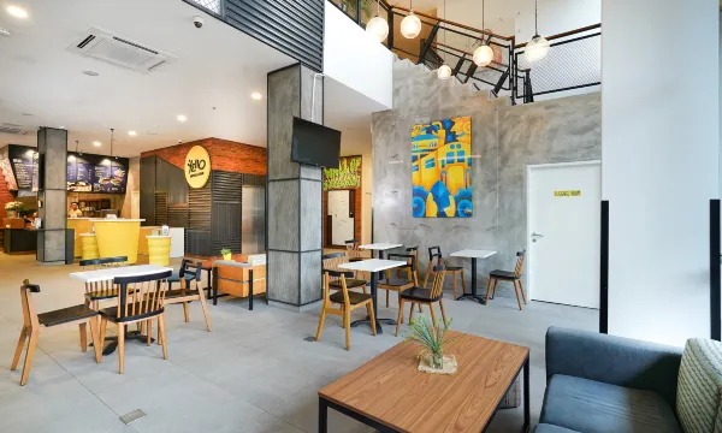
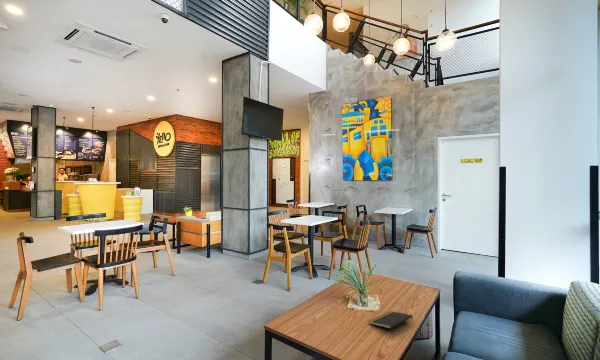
+ notepad (390, 319)
